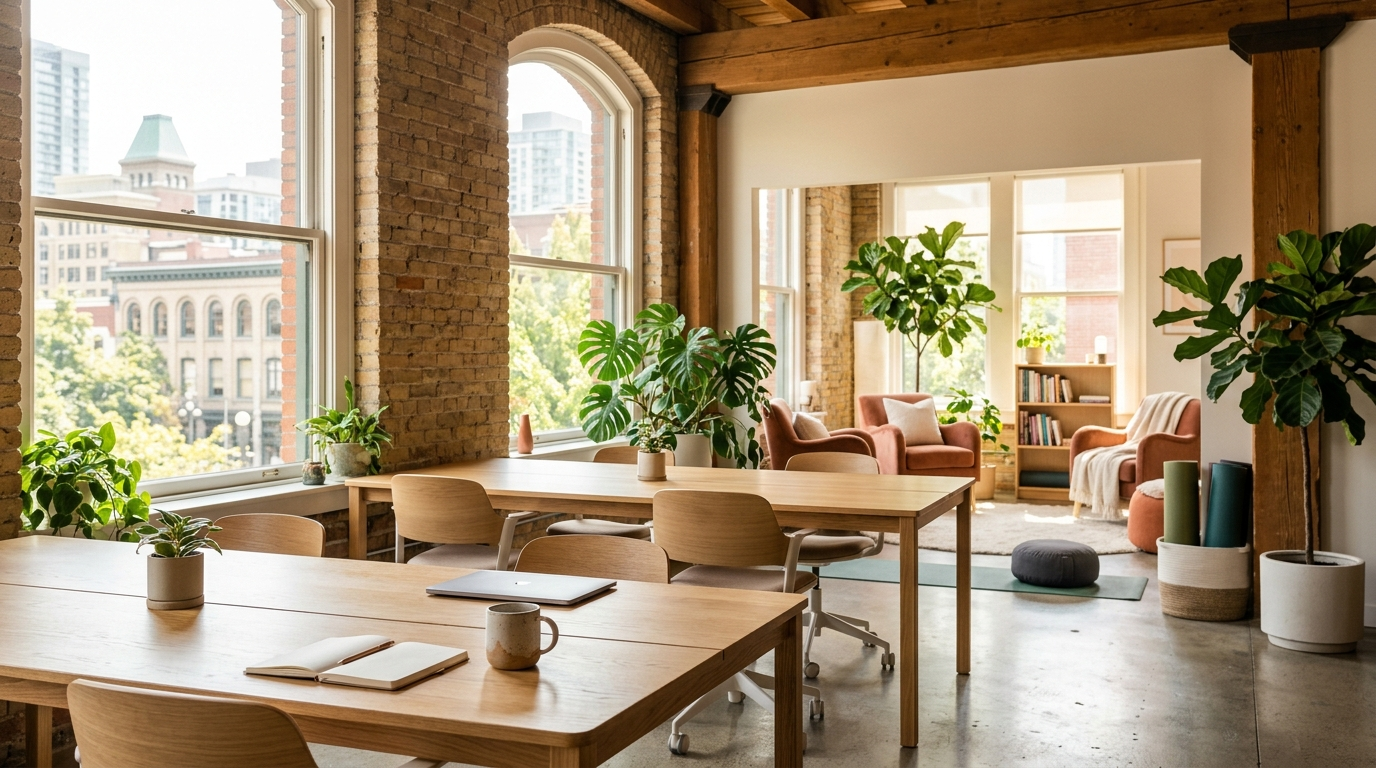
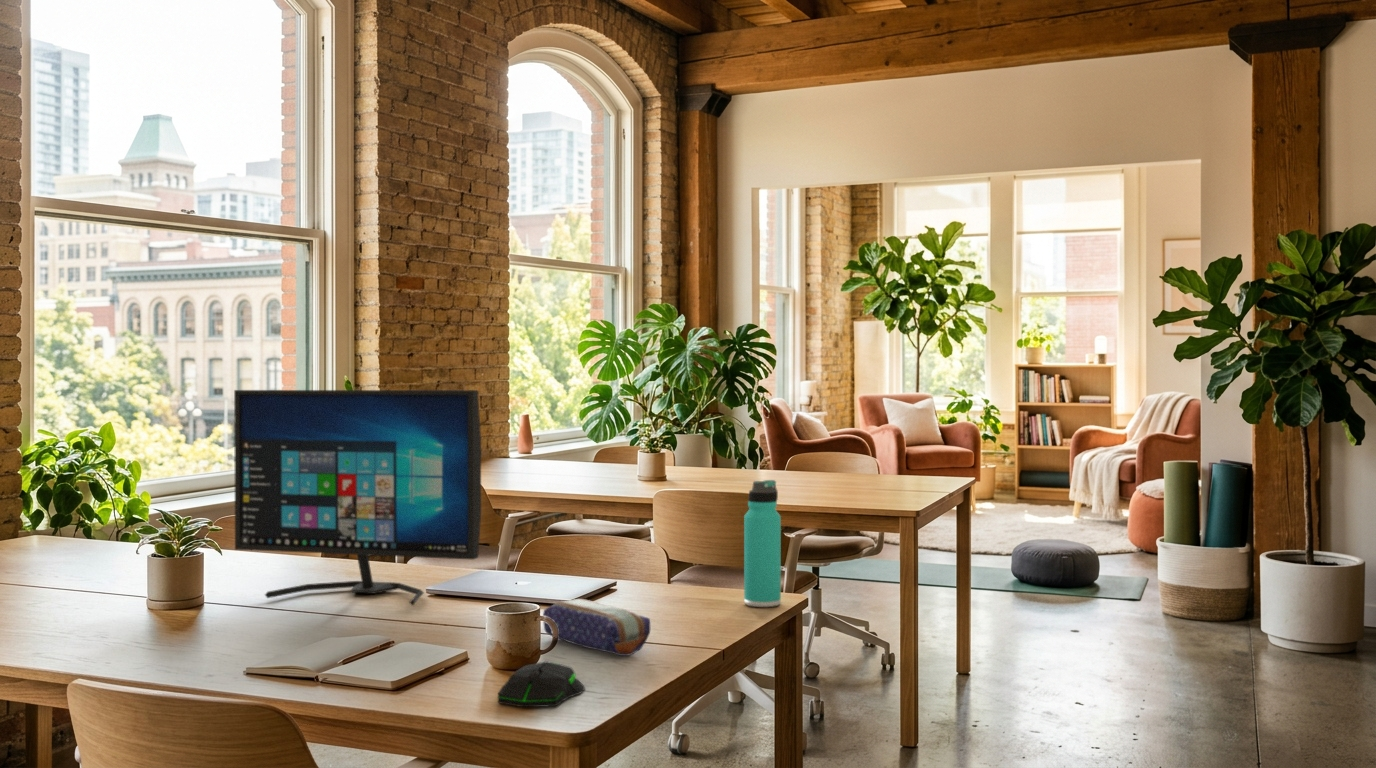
+ thermos bottle (762, 542)
+ computer mouse (545, 679)
+ pencil case (595, 624)
+ computer monitor (356, 493)
